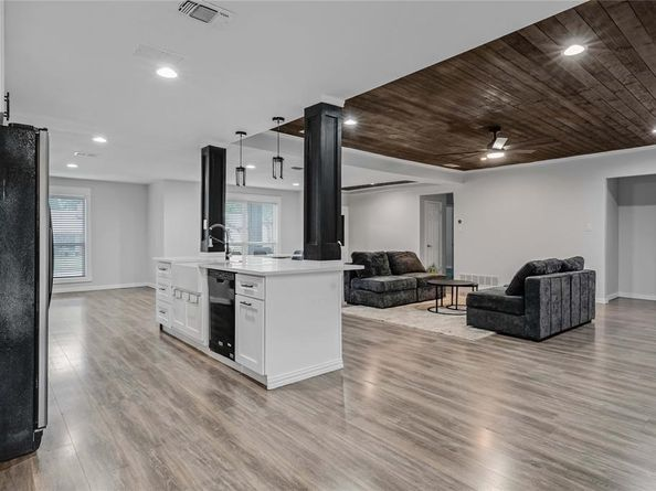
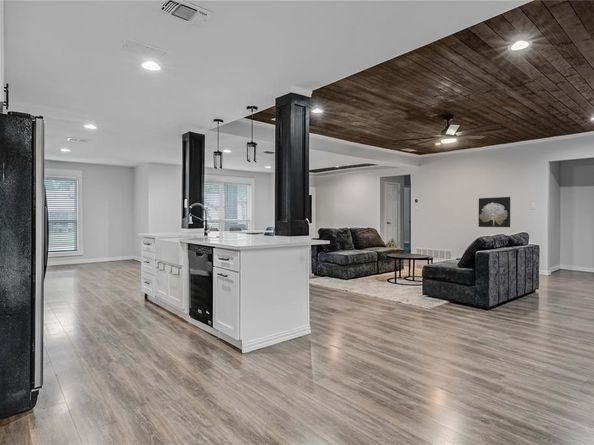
+ wall art (494, 212)
